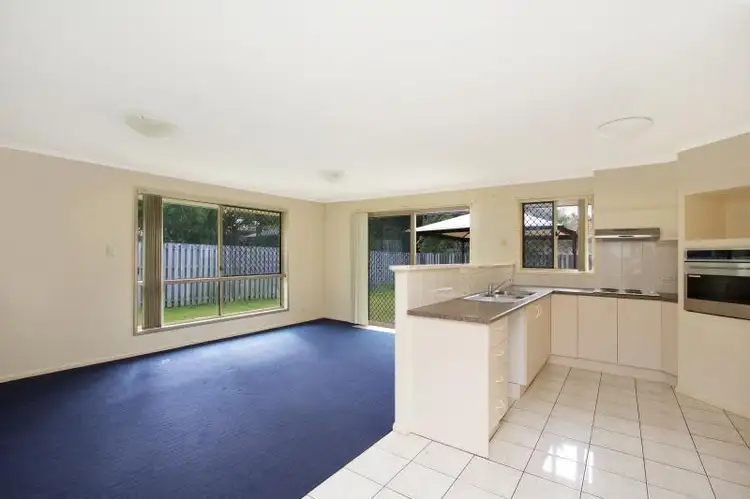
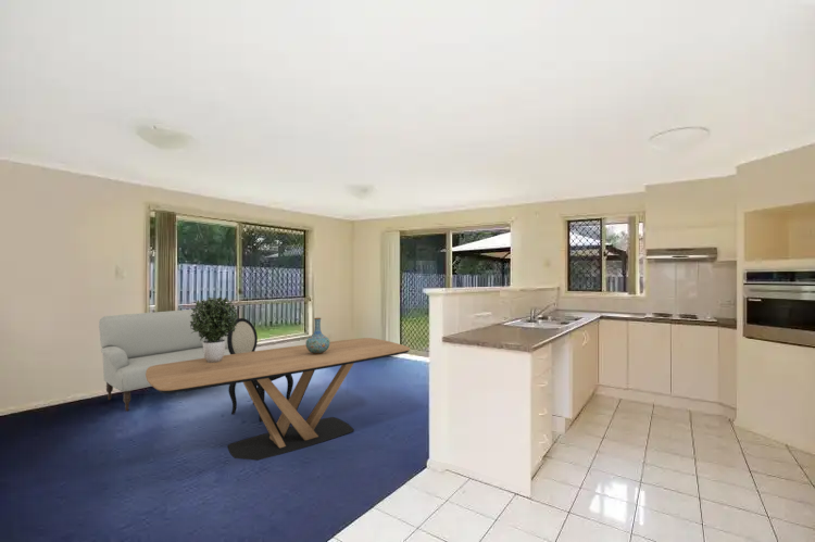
+ vase (317, 335)
+ dining table (293, 396)
+ sofa (174, 352)
+ potted plant (214, 328)
+ dining chair (253, 351)
